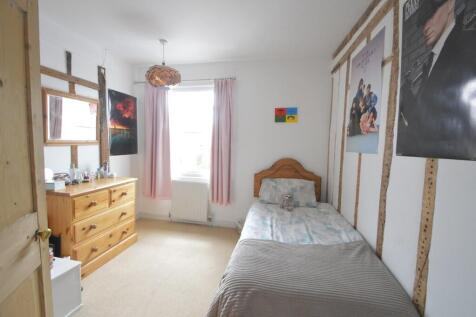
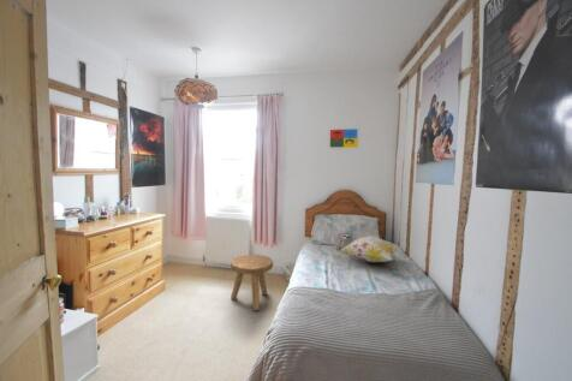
+ decorative pillow (370, 248)
+ stool (251, 280)
